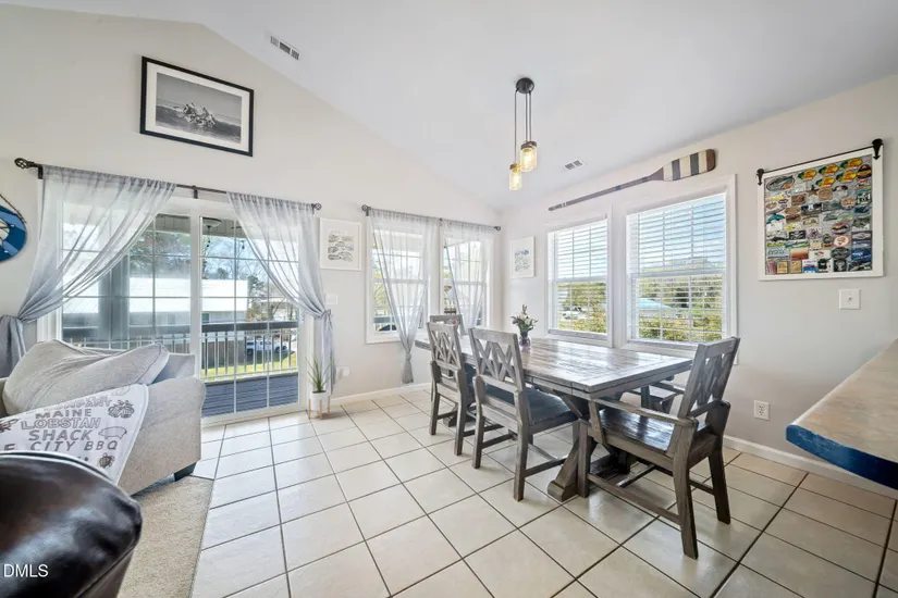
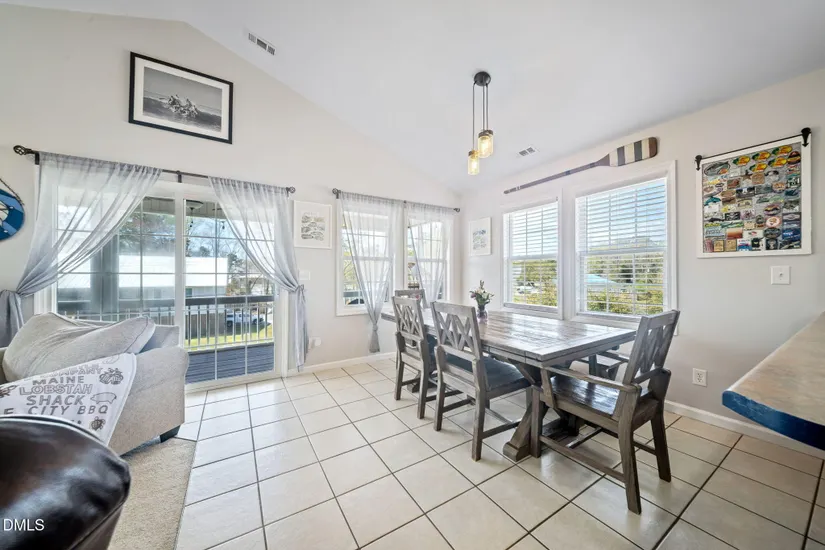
- house plant (319, 383)
